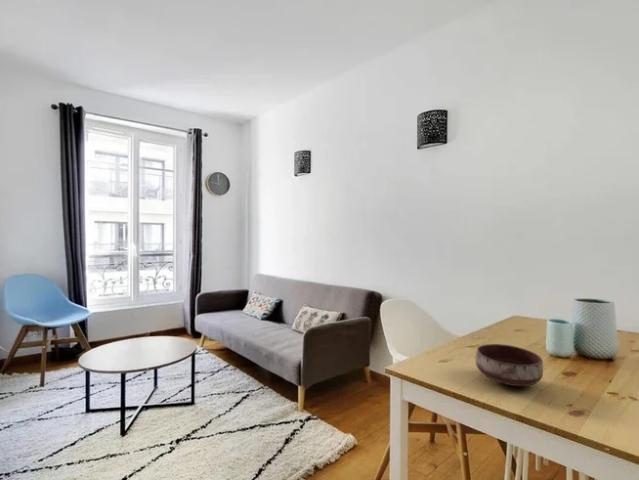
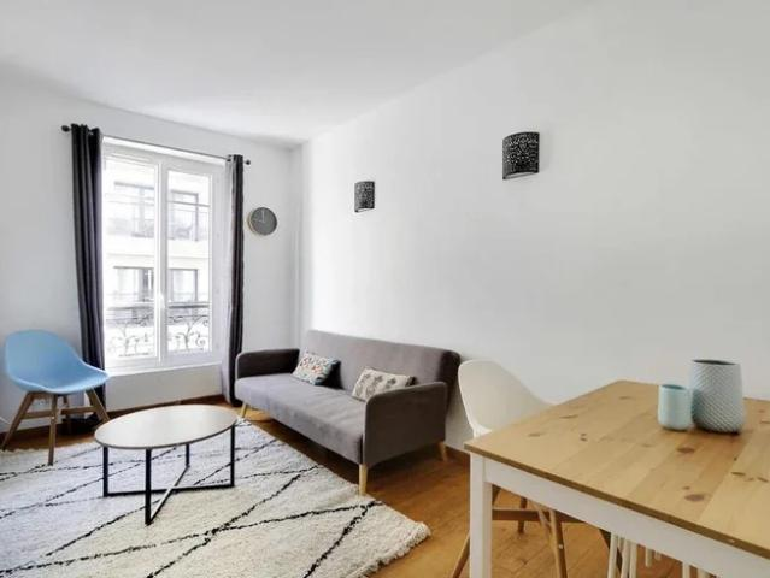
- bowl (507, 367)
